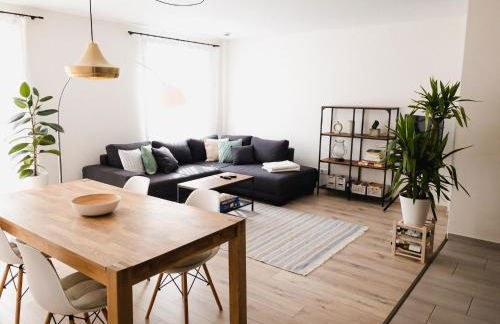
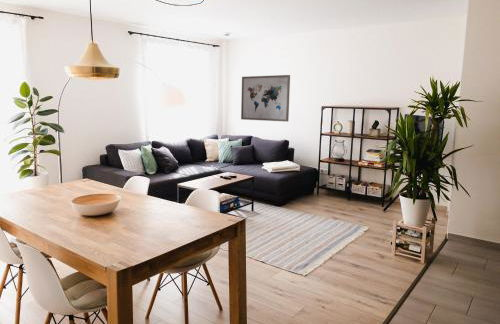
+ wall art (264, 98)
